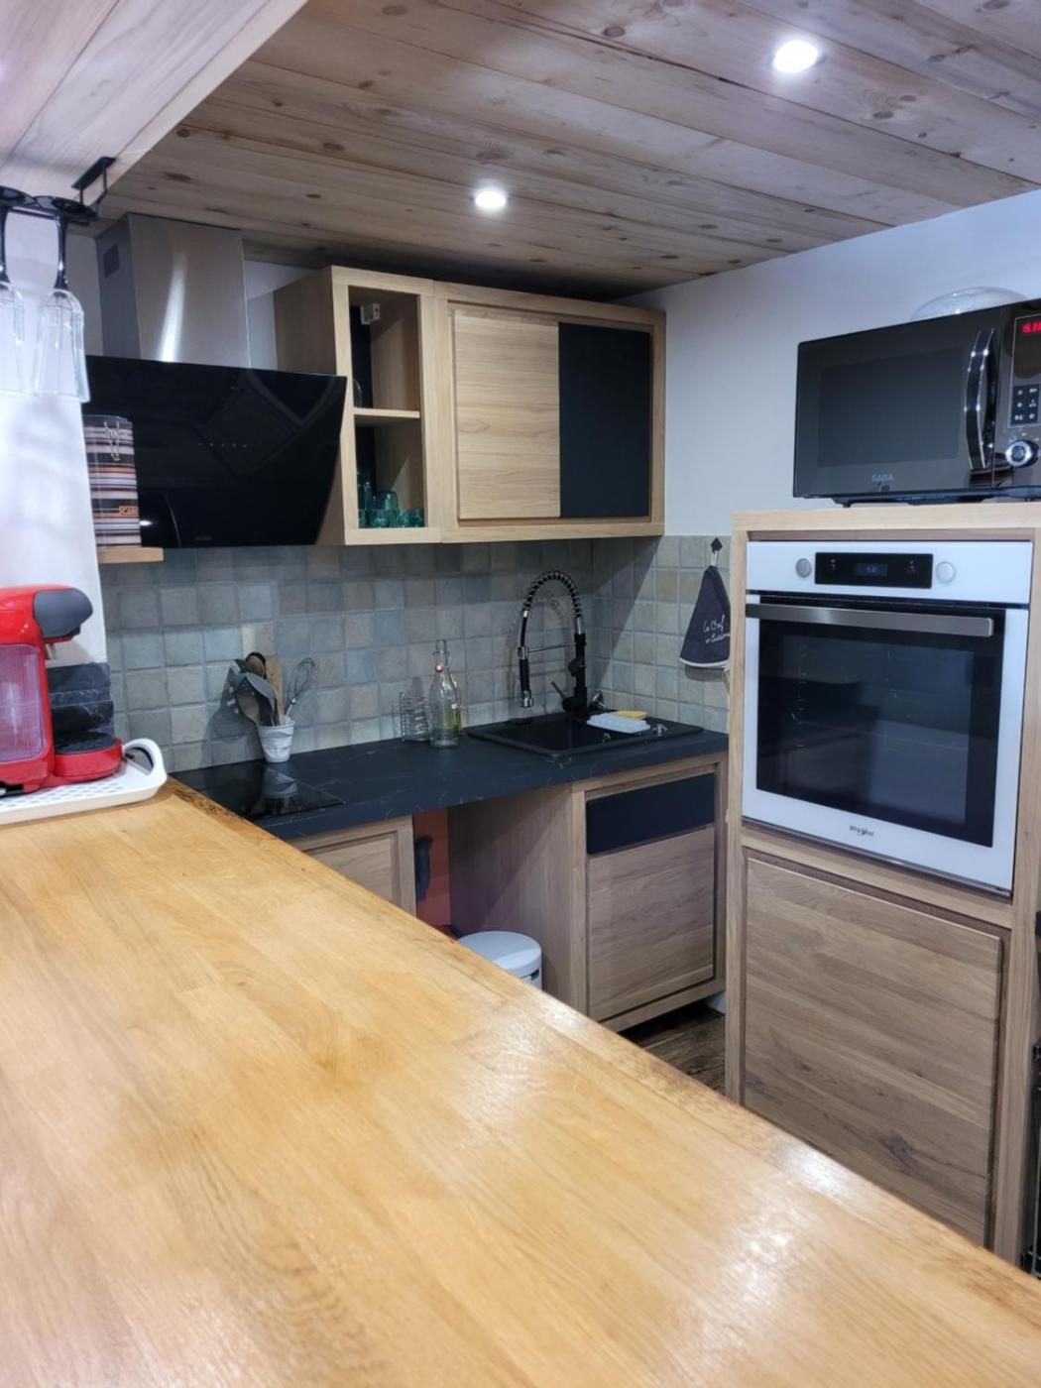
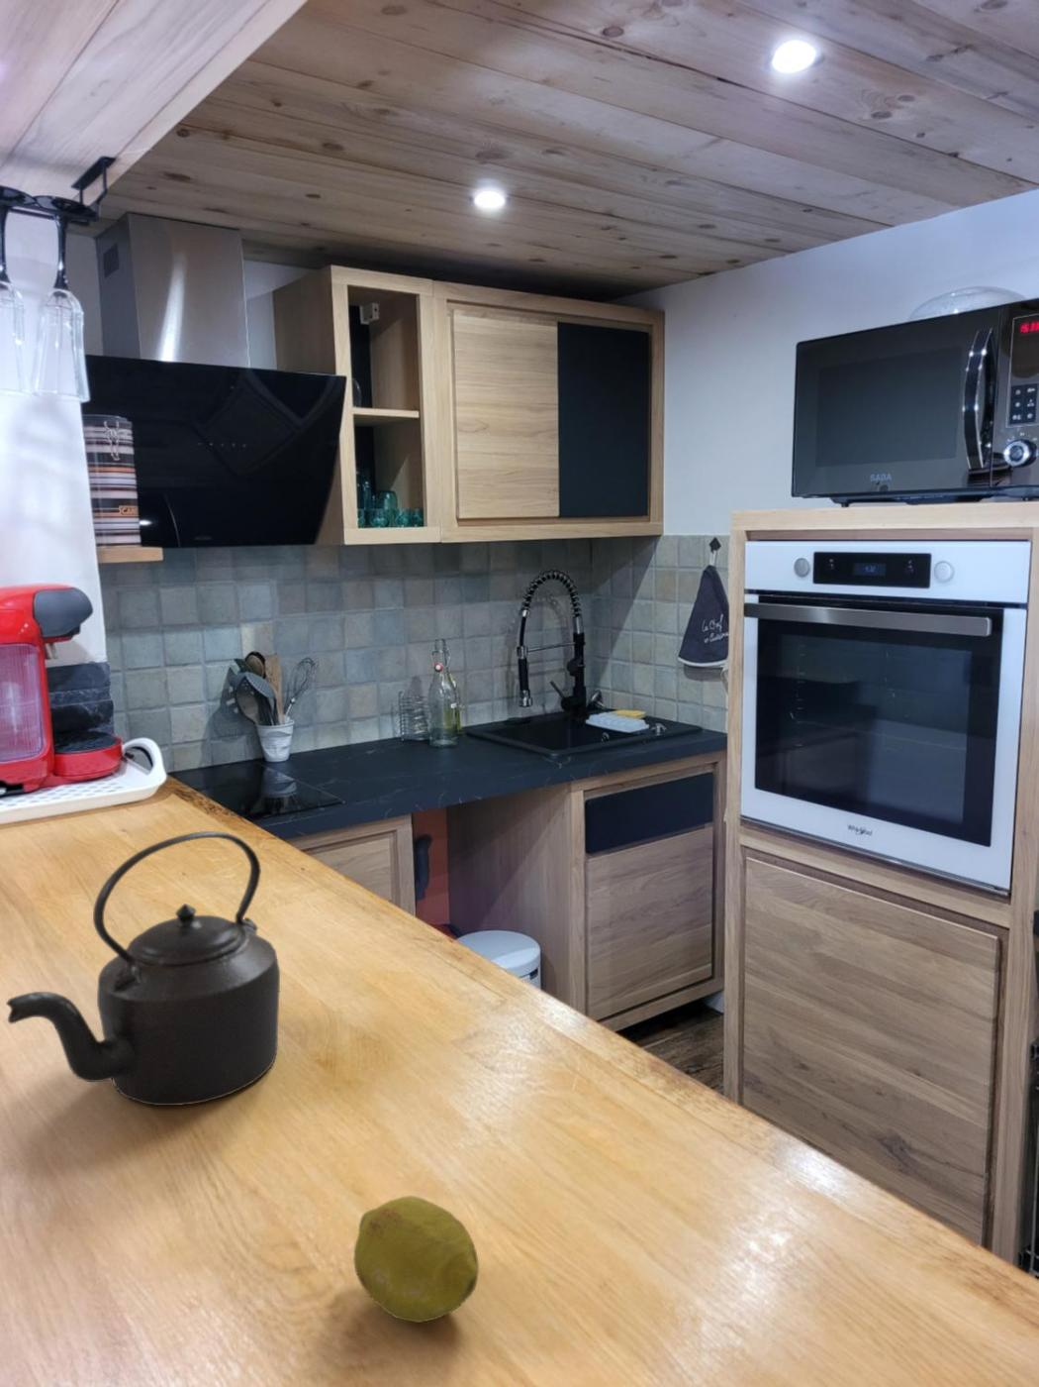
+ fruit (410, 1255)
+ kettle (150, 968)
